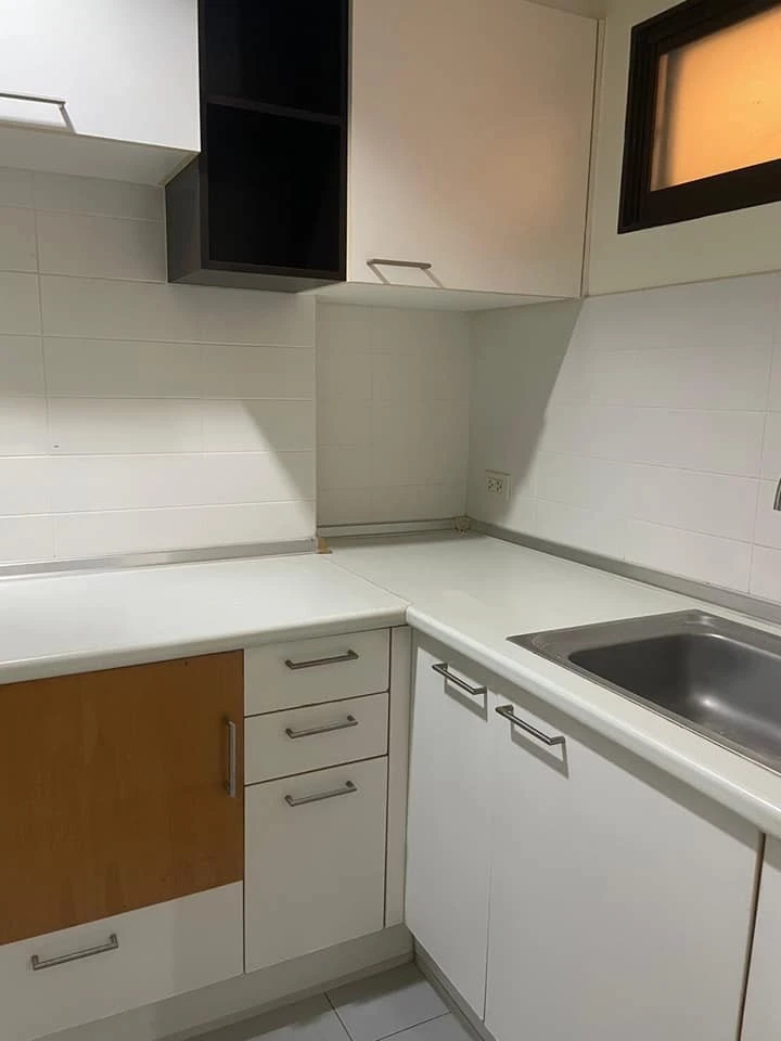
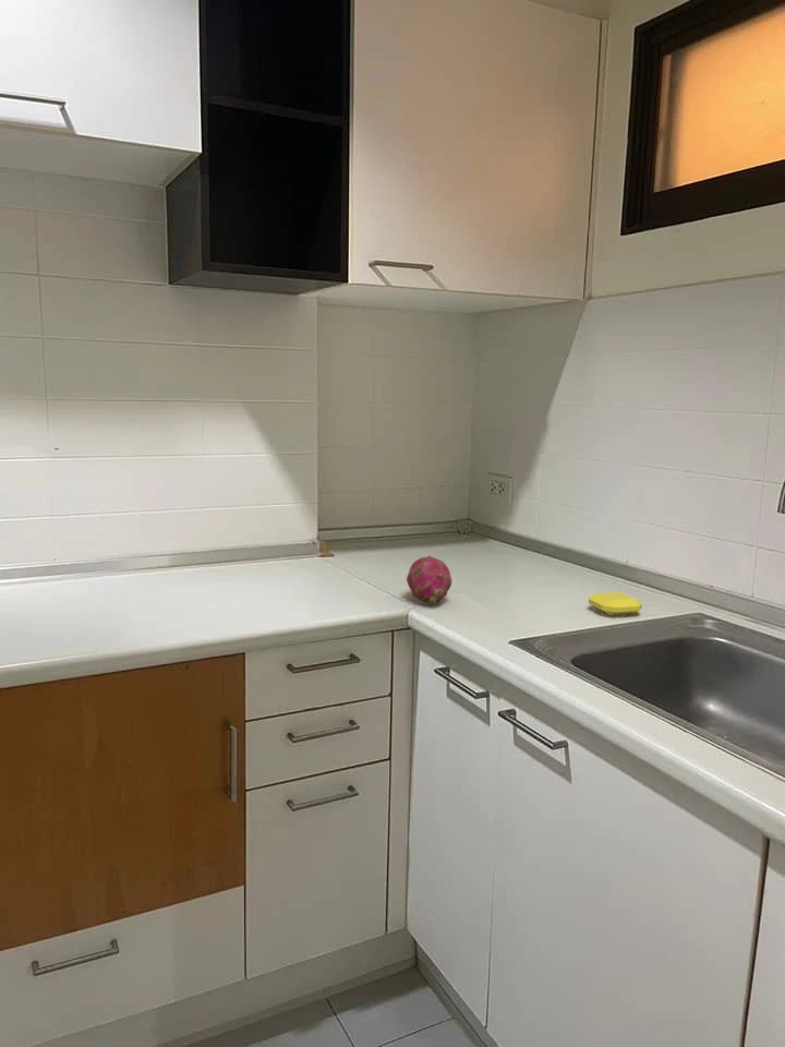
+ soap bar (615, 603)
+ fruit (428, 577)
